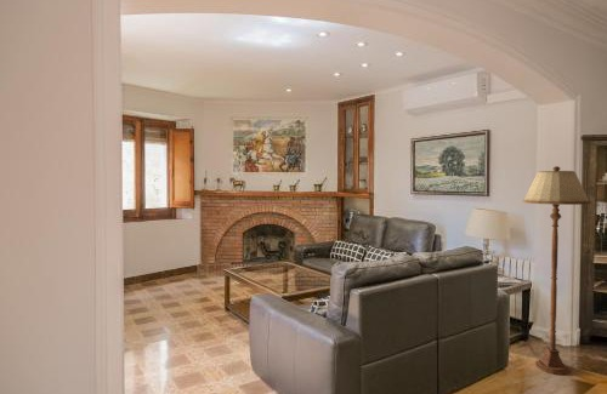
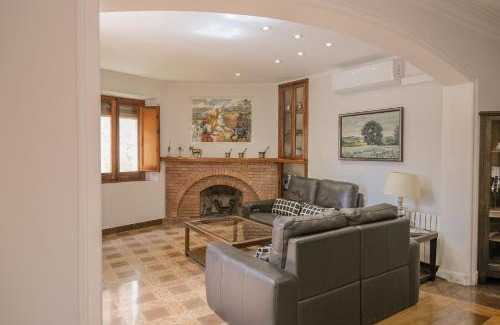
- floor lamp (554, 267)
